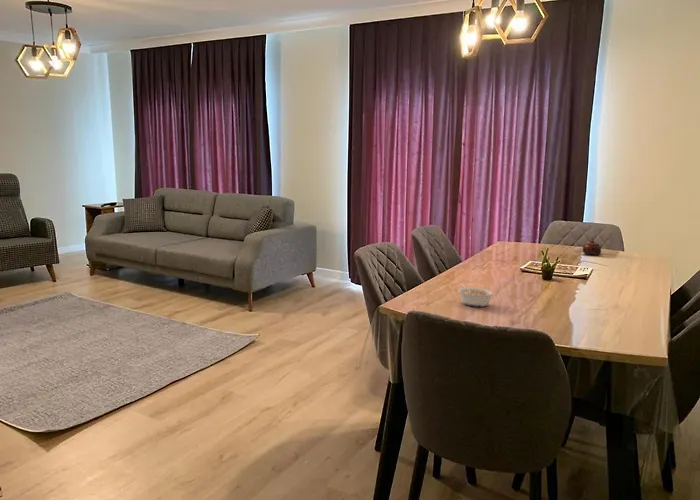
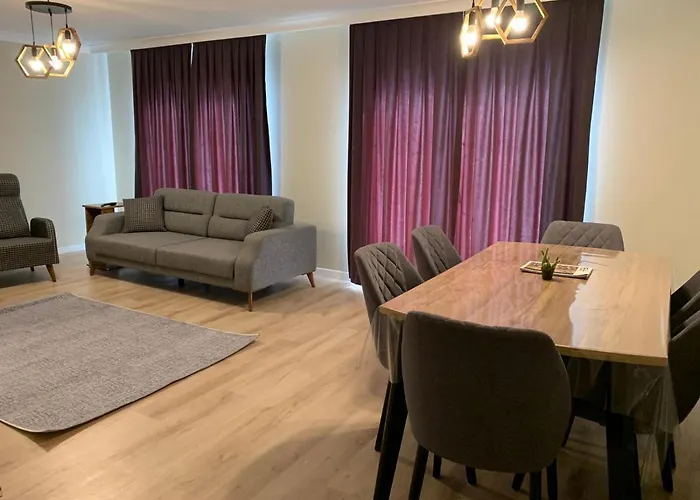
- legume (473, 296)
- teapot (592, 246)
